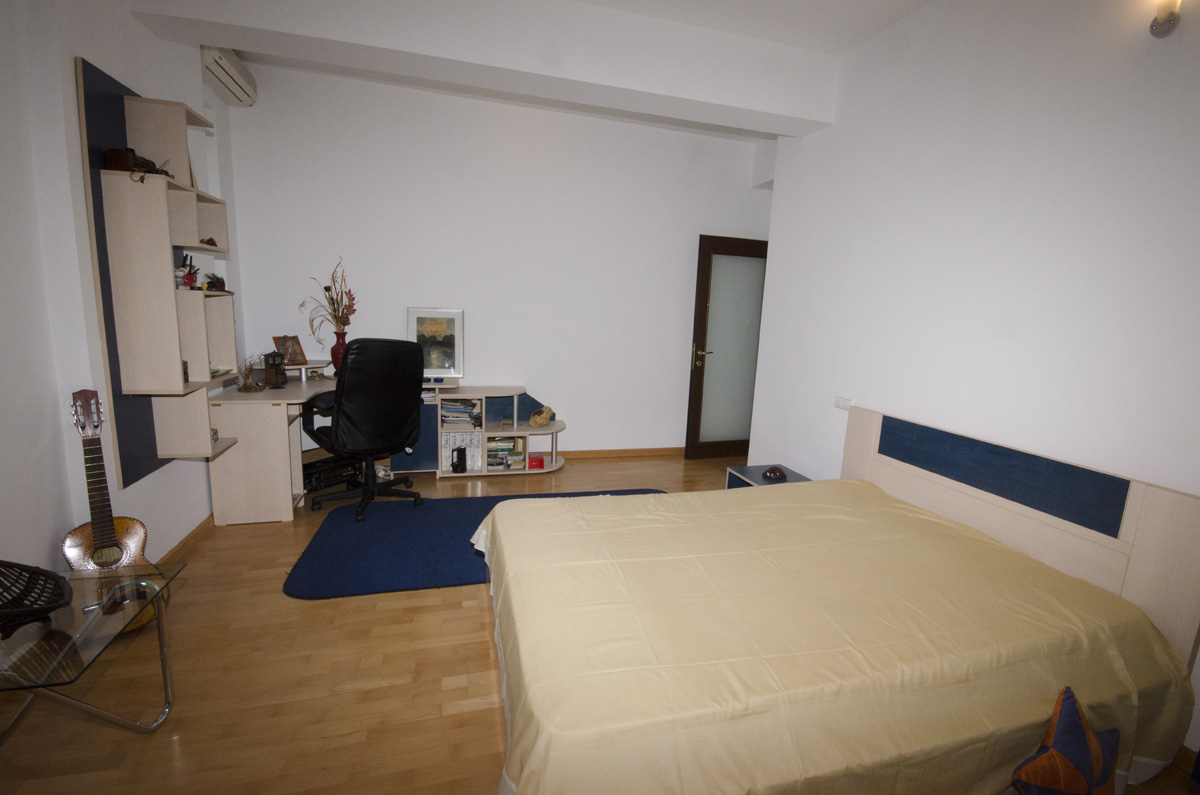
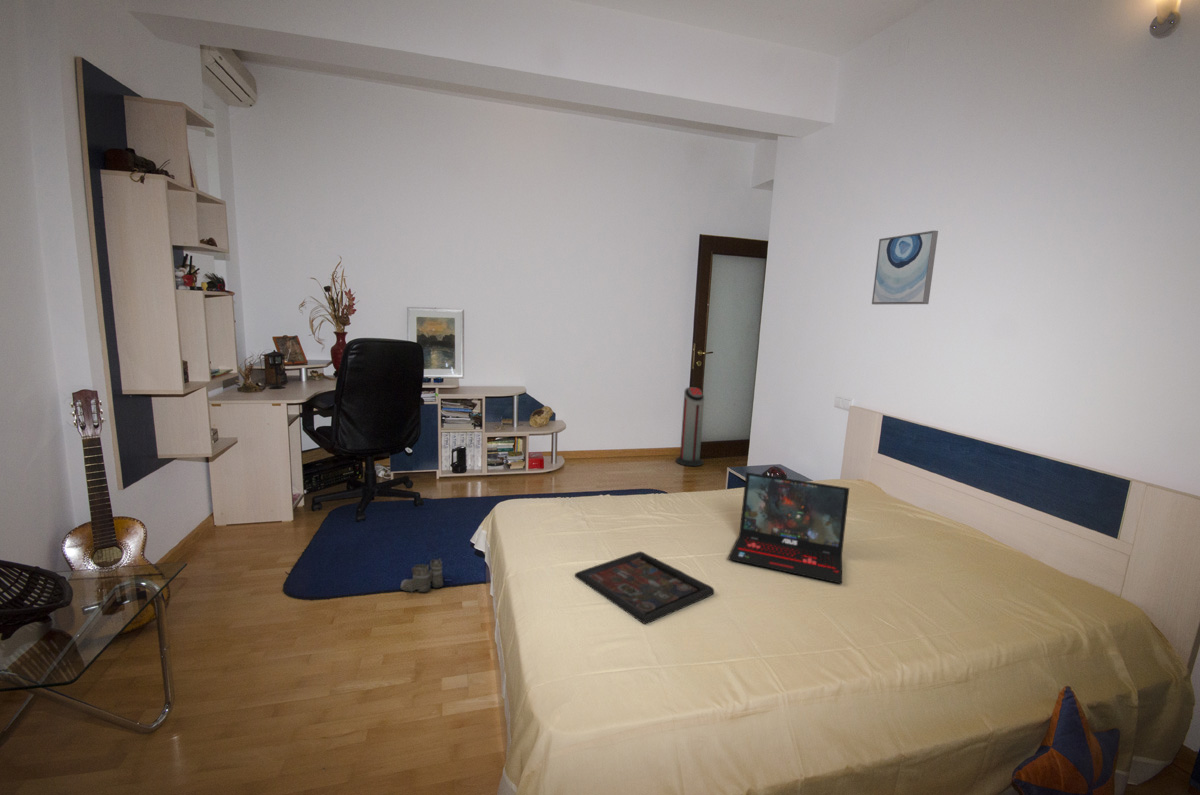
+ wall art (902, 270)
+ air purifier (692, 425)
+ laptop (789, 524)
+ decorative tray (642, 583)
+ boots (426, 572)
